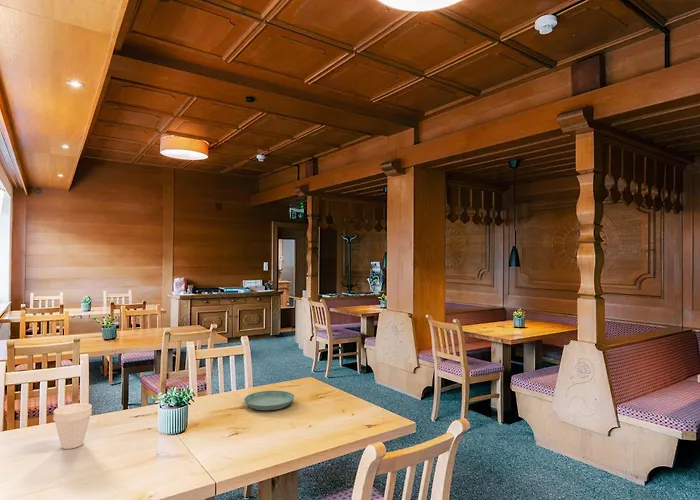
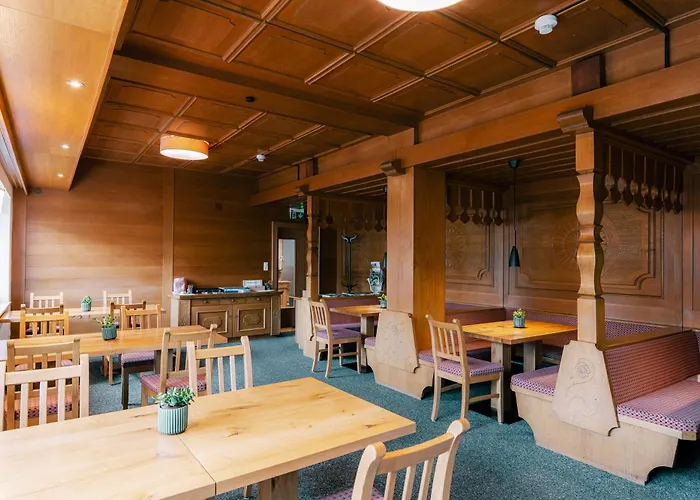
- cup (72, 426)
- saucer (269, 400)
